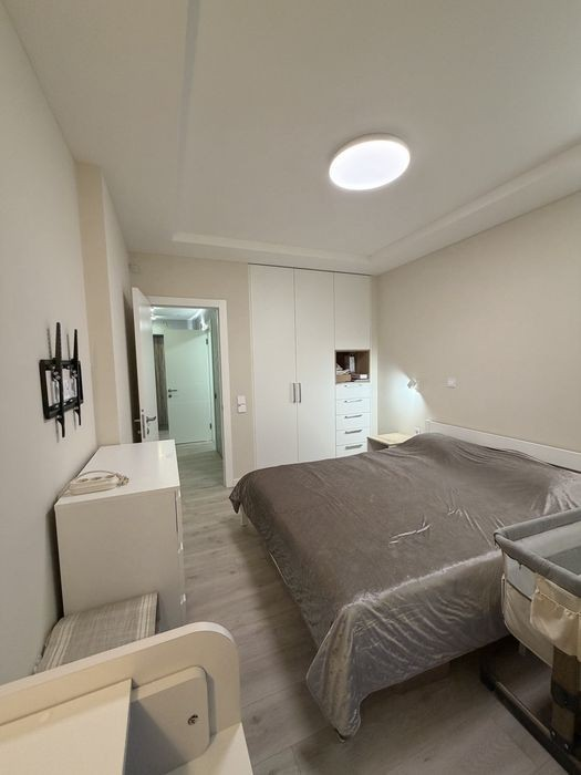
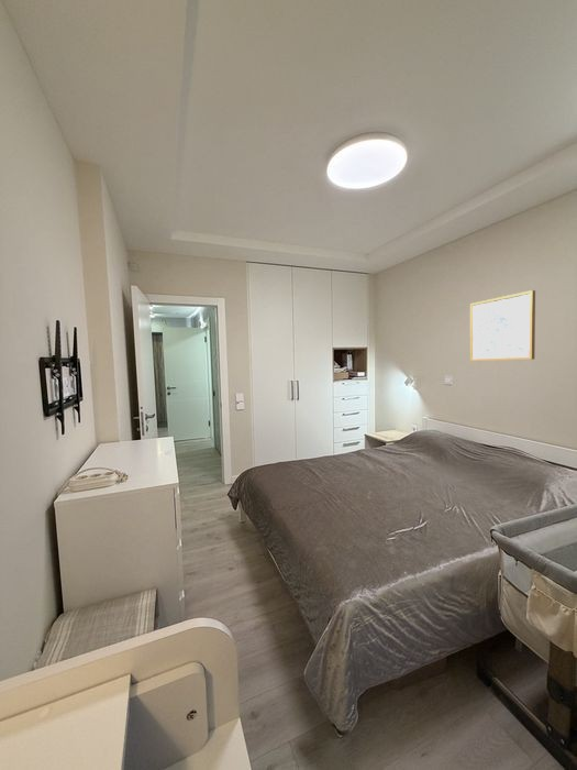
+ wall art (499, 329)
